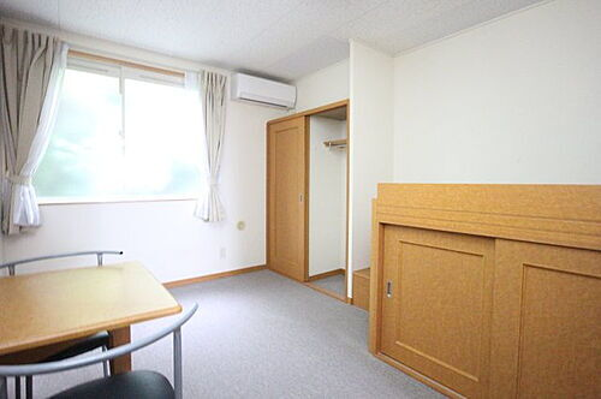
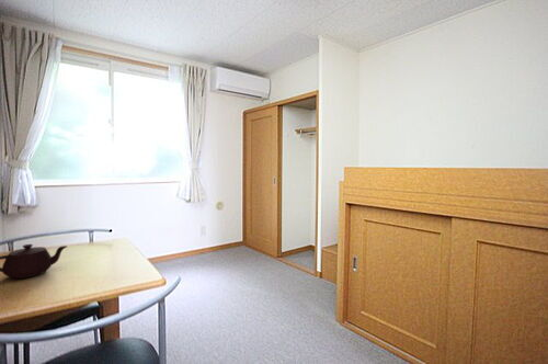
+ teapot (31, 259)
